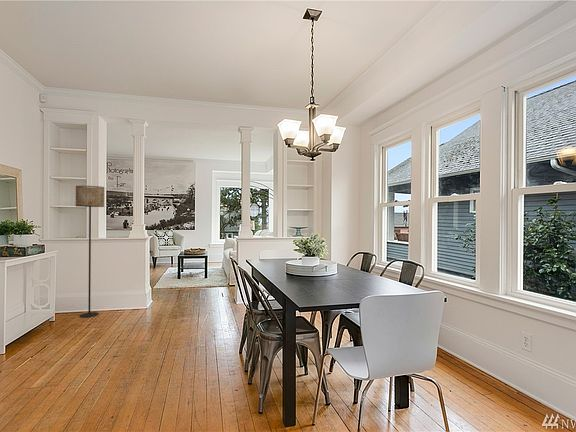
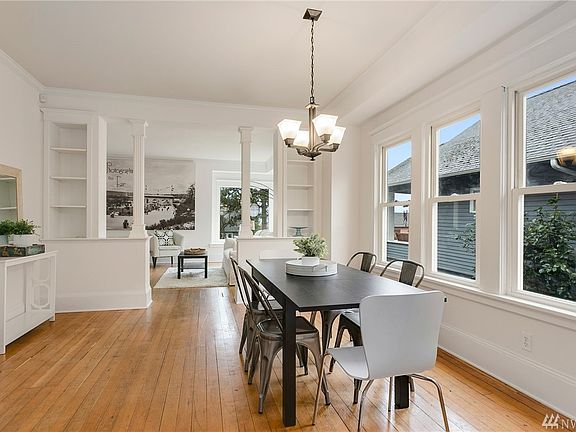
- floor lamp (89, 250)
